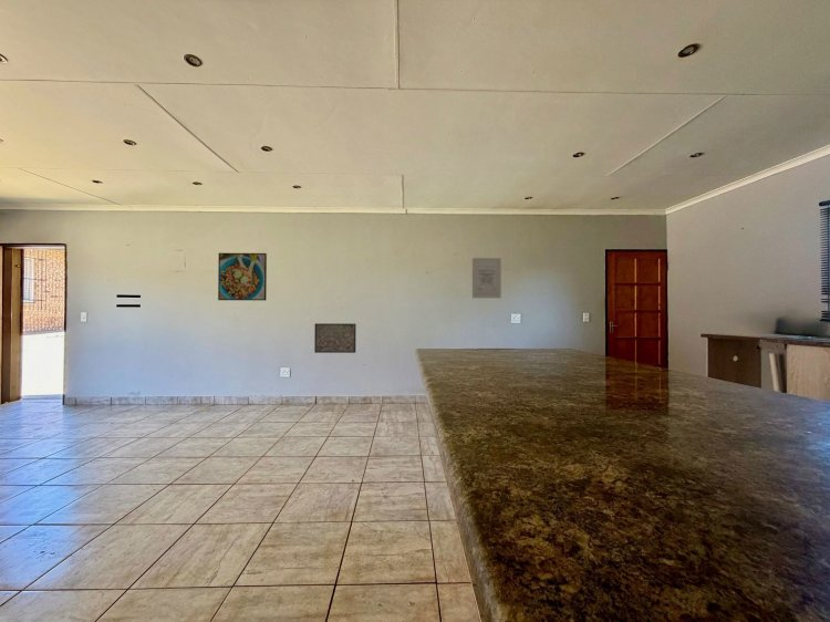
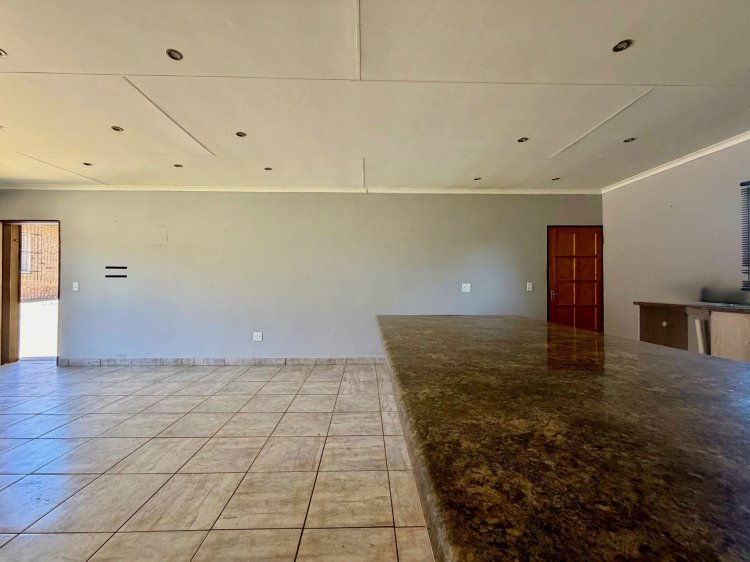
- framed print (242, 277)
- wall art (486, 278)
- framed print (335, 338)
